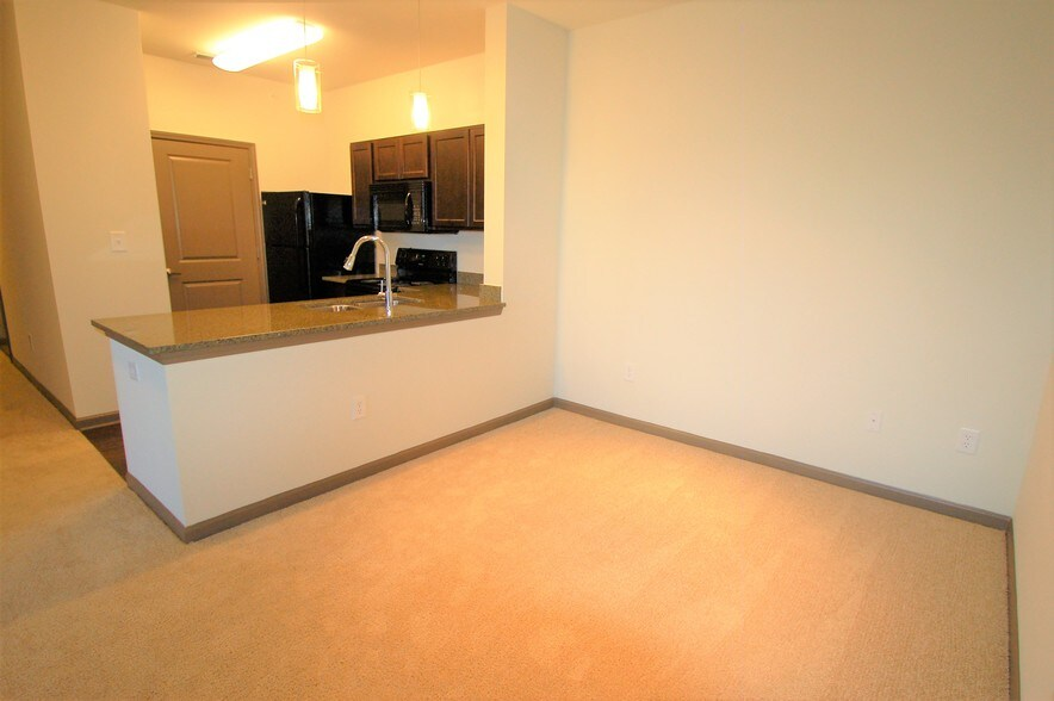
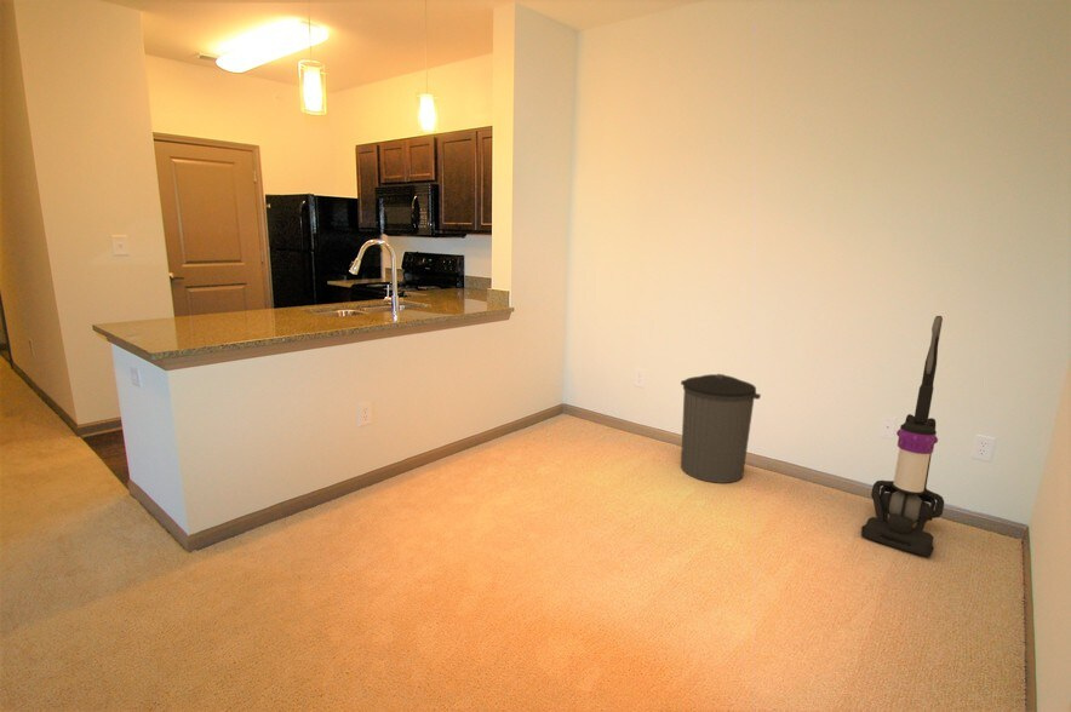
+ trash can (715, 423)
+ vacuum cleaner (917, 429)
